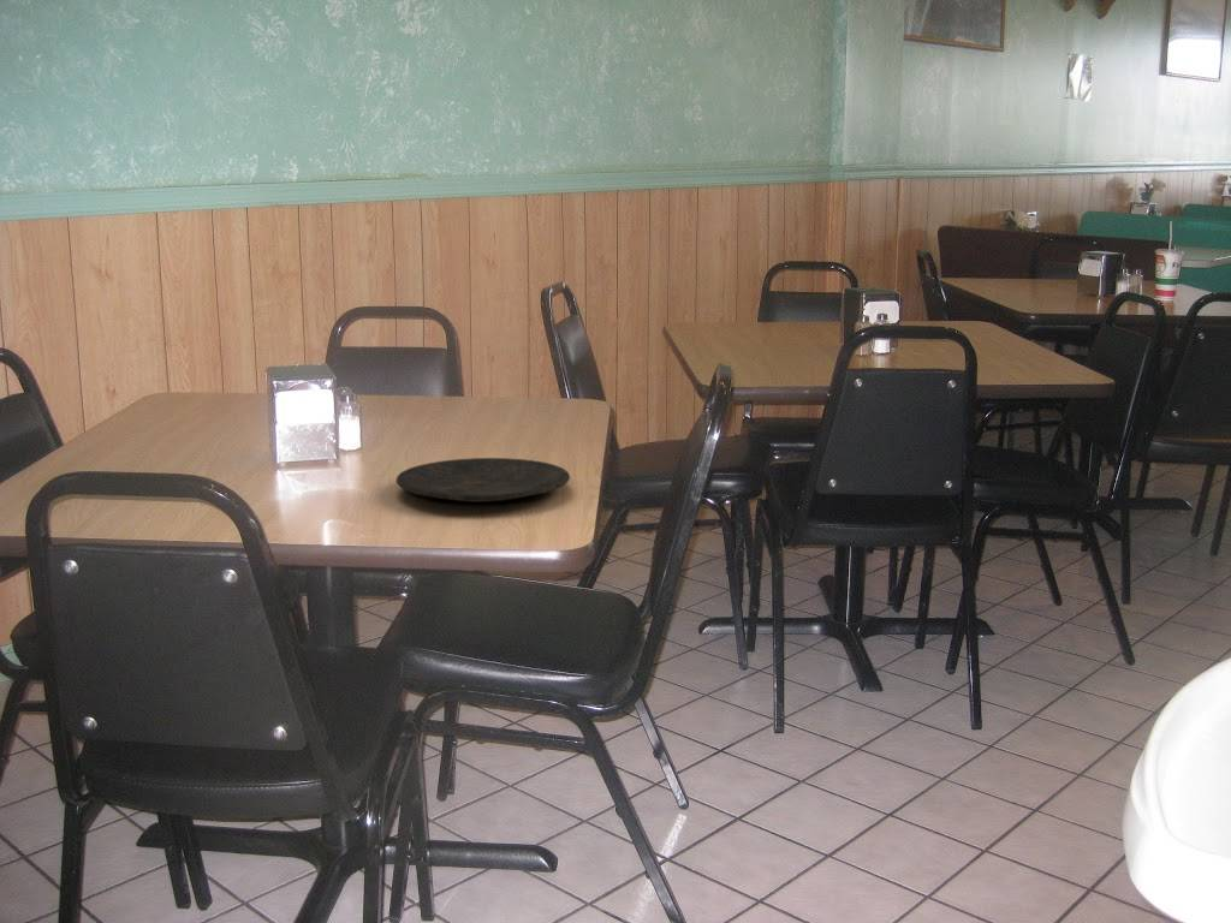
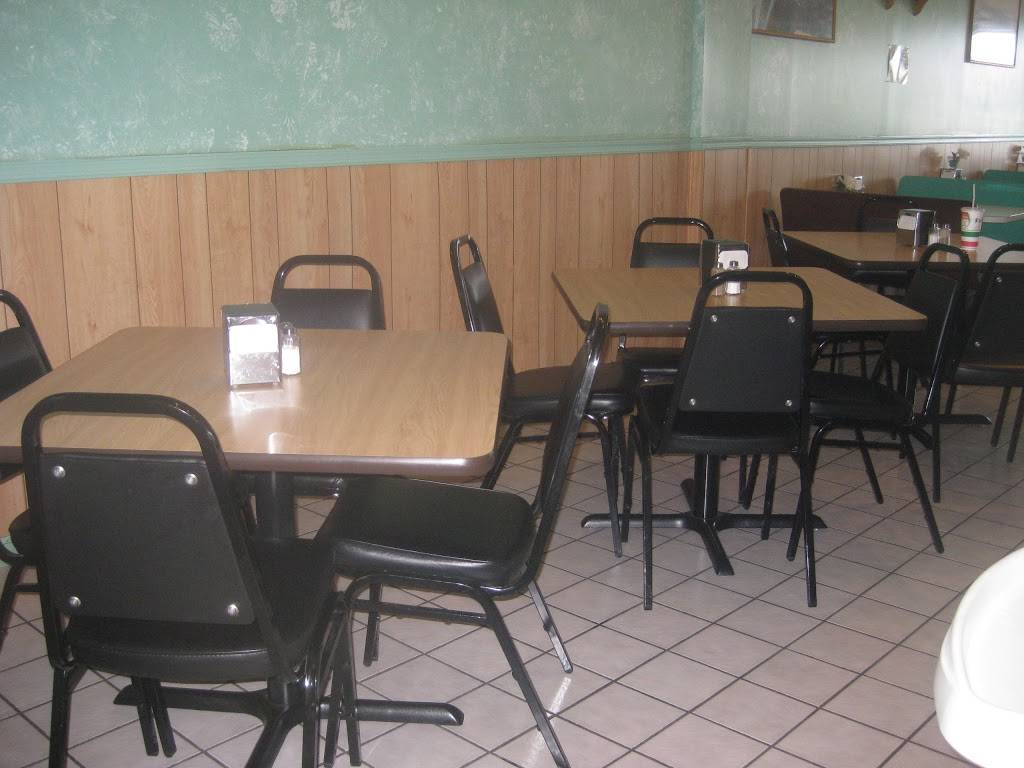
- plate (483, 483)
